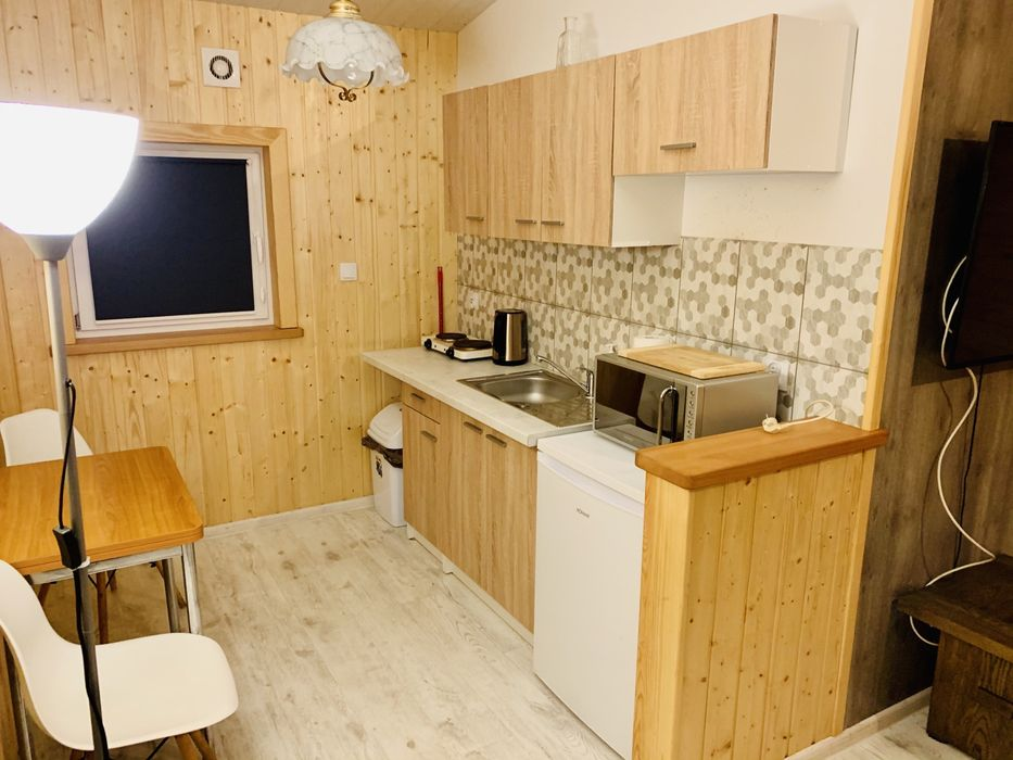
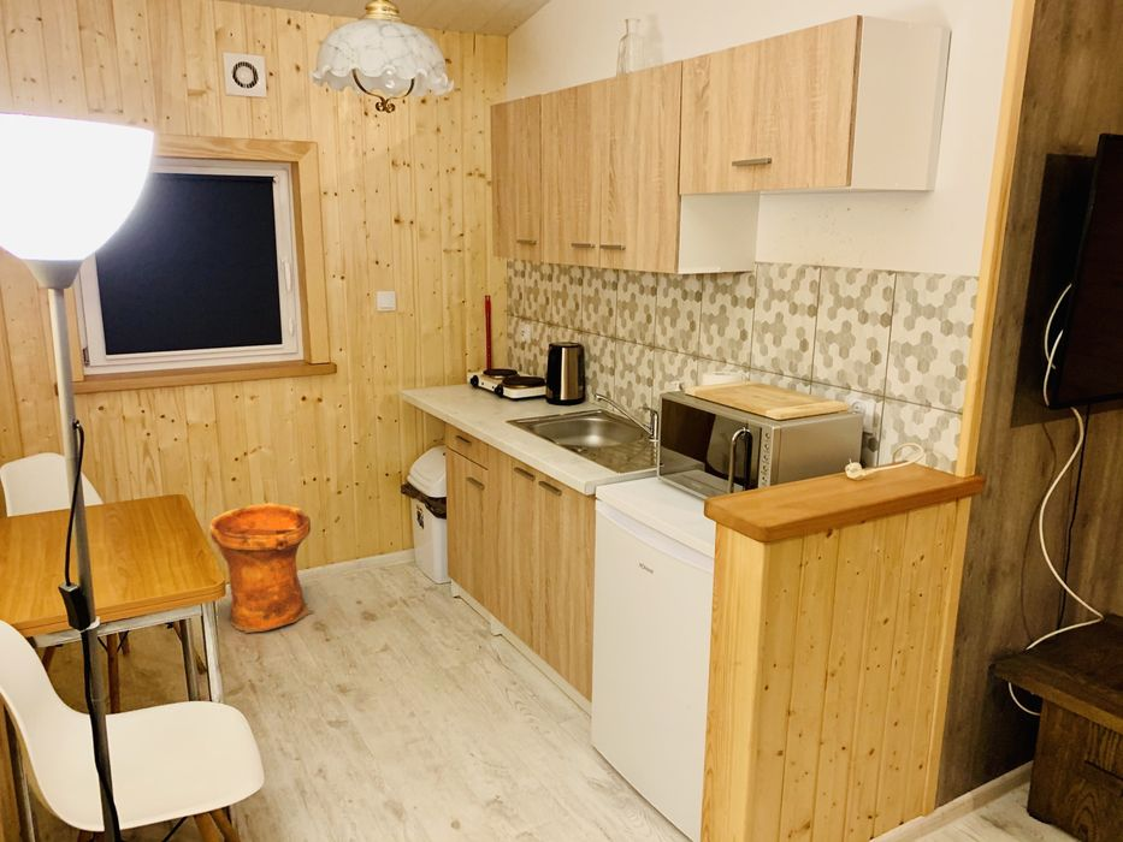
+ woven basket (262, 567)
